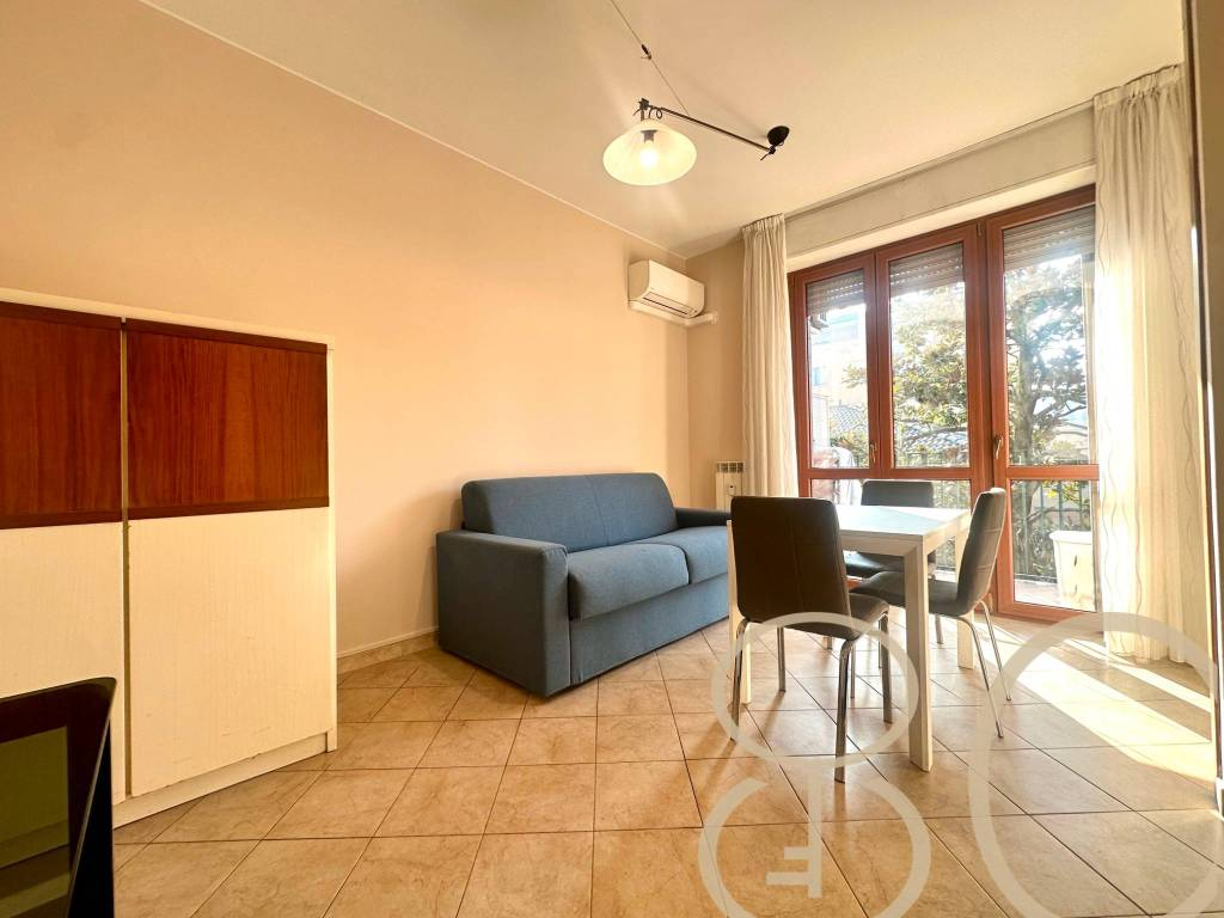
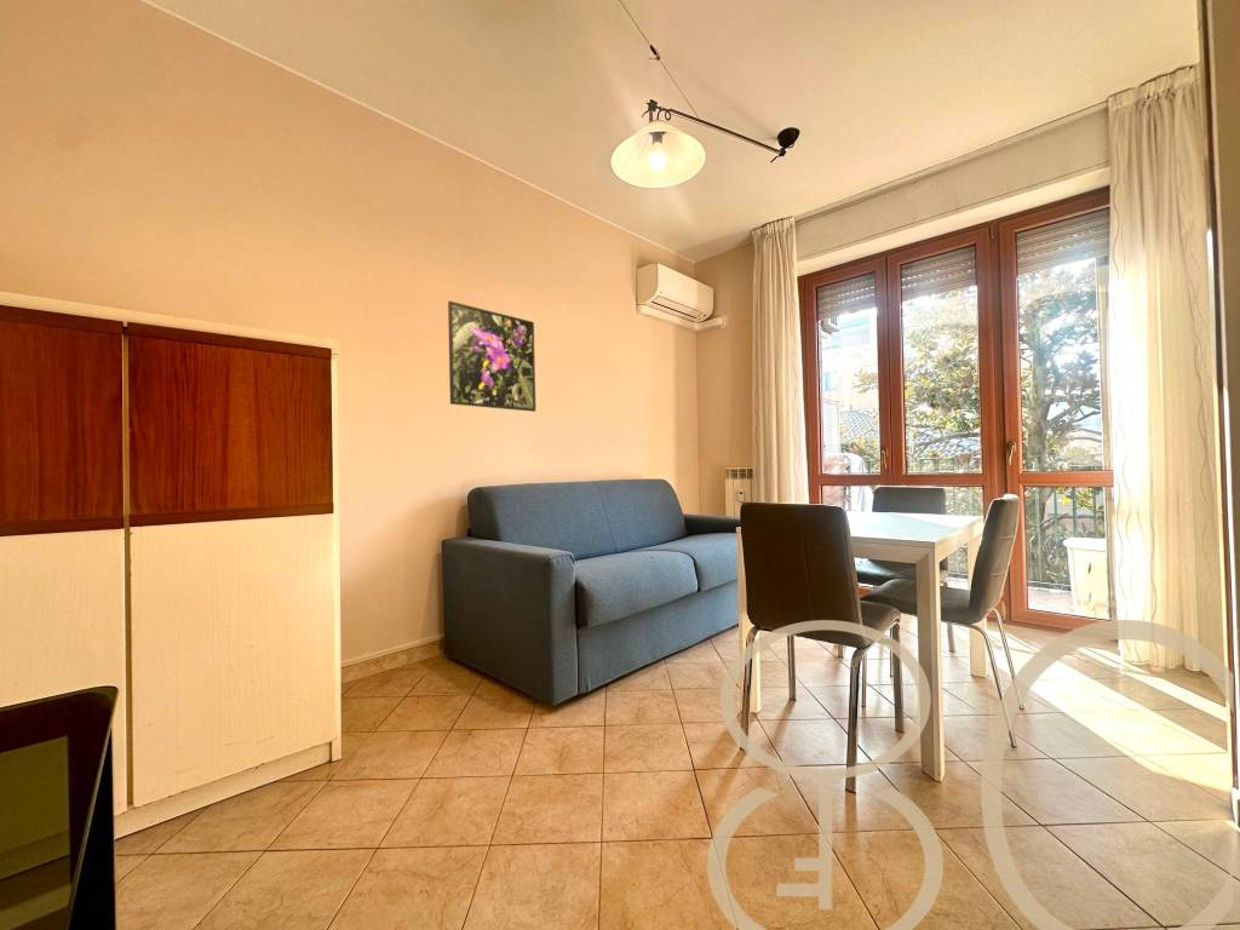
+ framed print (494, 360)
